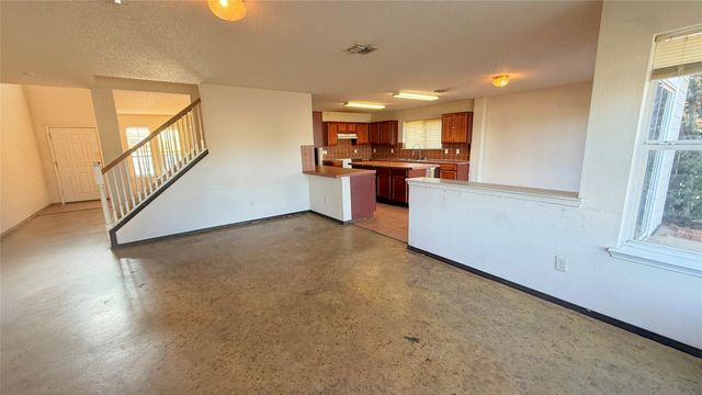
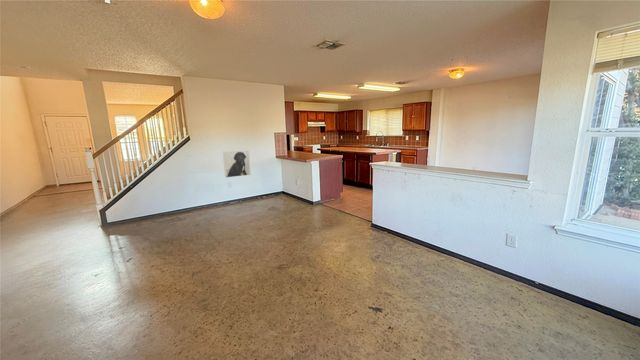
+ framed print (237, 163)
